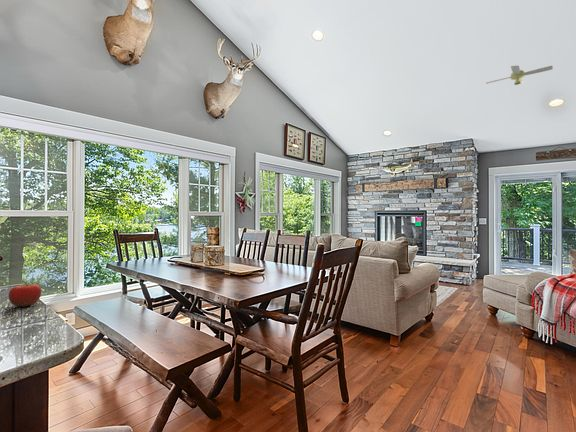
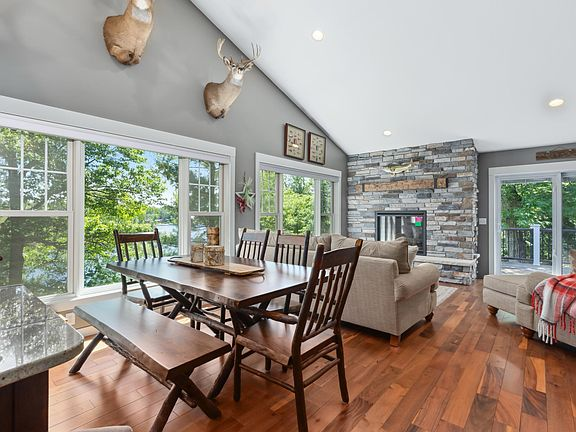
- ceiling fan (517, 77)
- fruit (25, 293)
